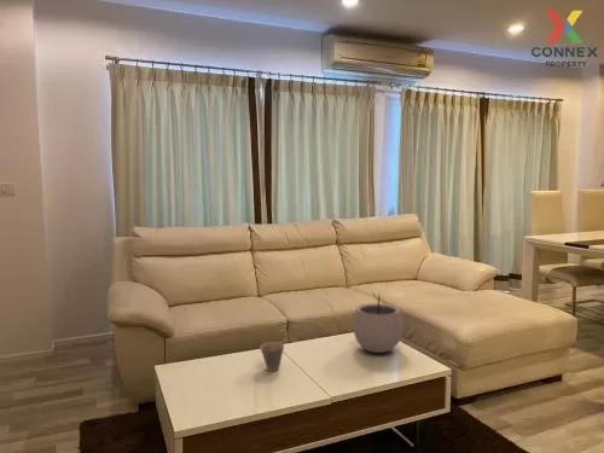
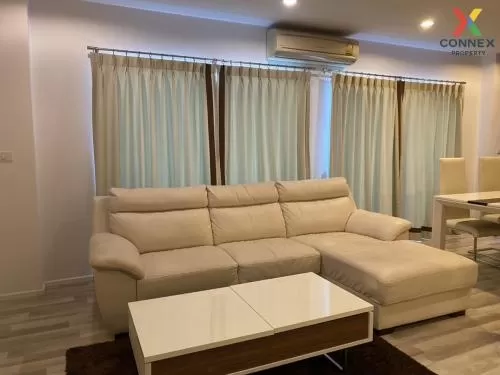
- plant pot (377, 320)
- cup (272, 356)
